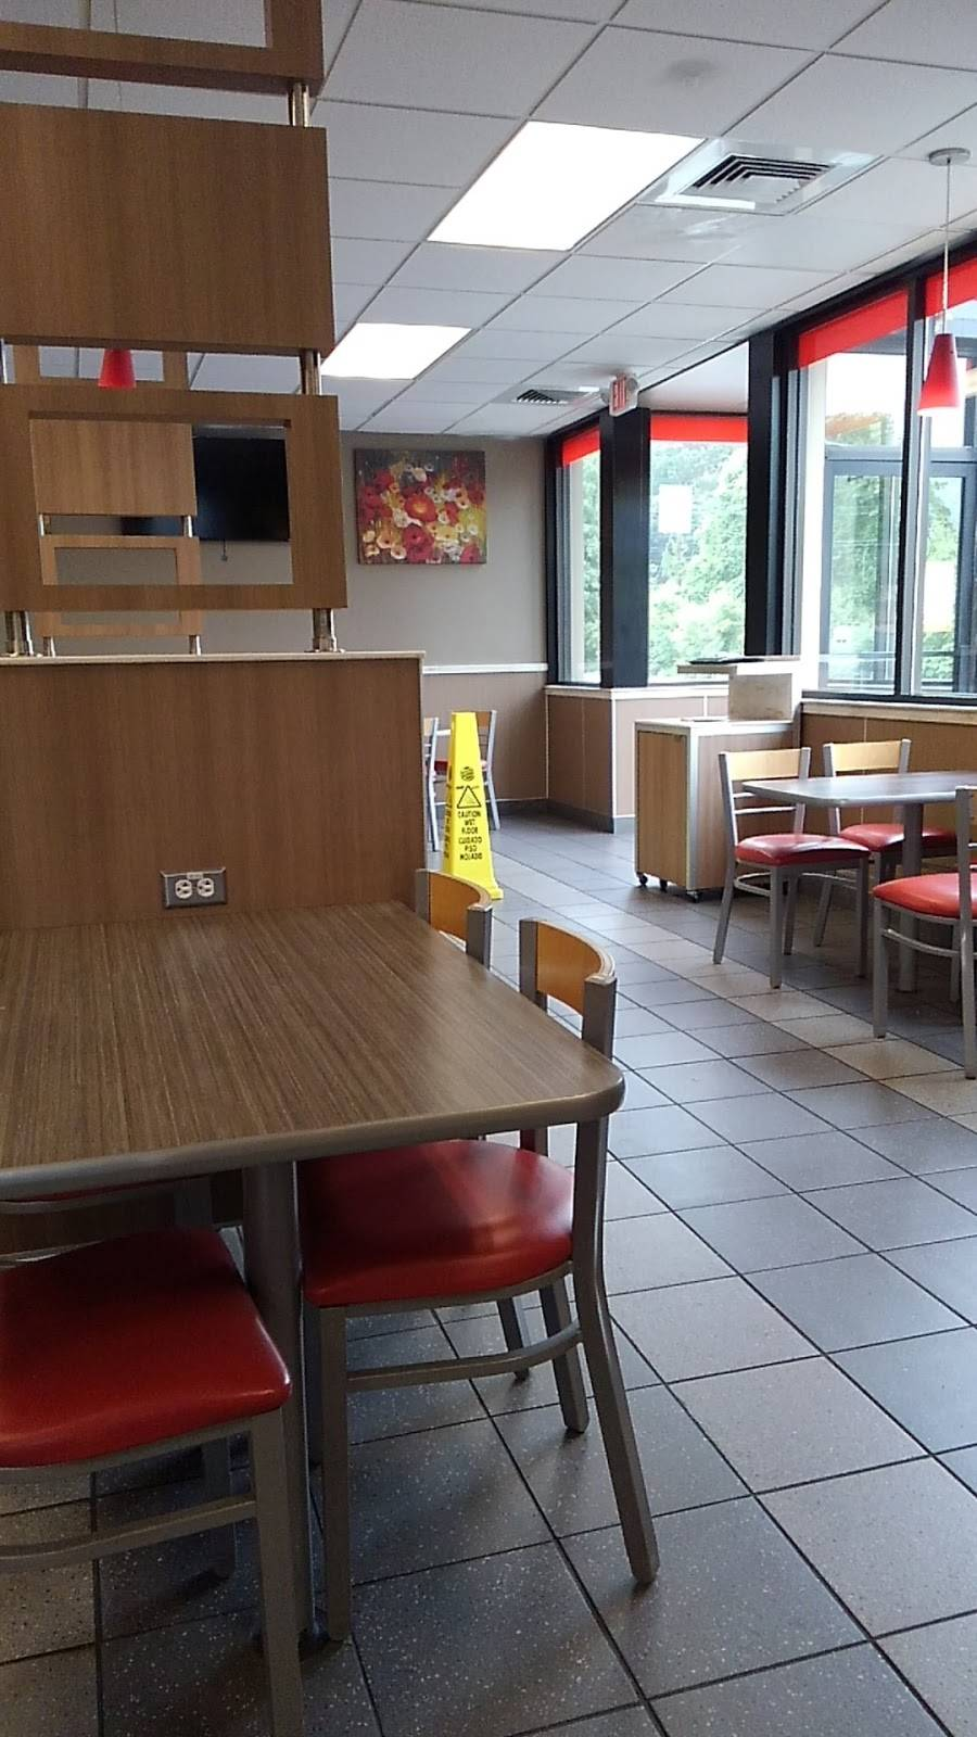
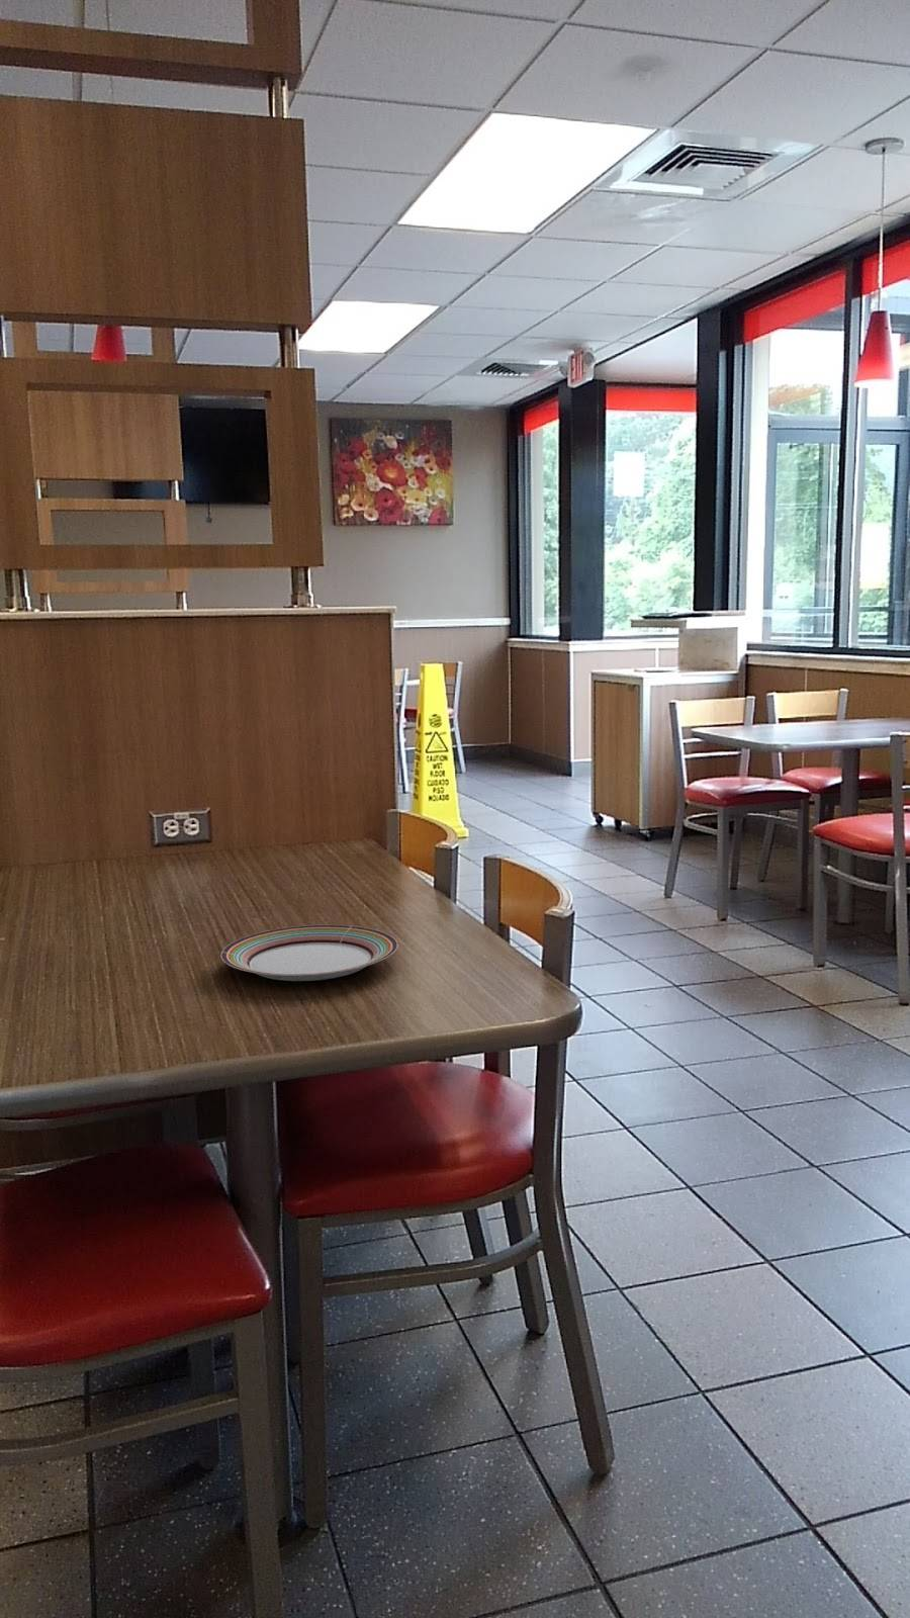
+ plate (310, 955)
